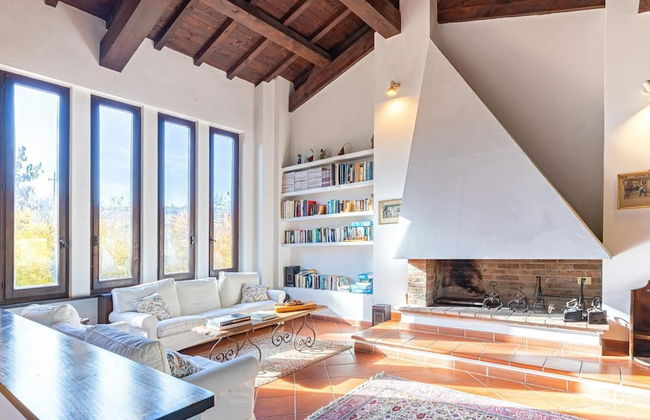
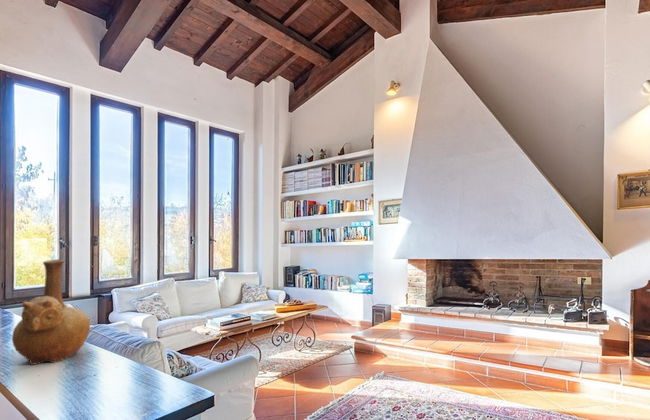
+ vase (51, 309)
